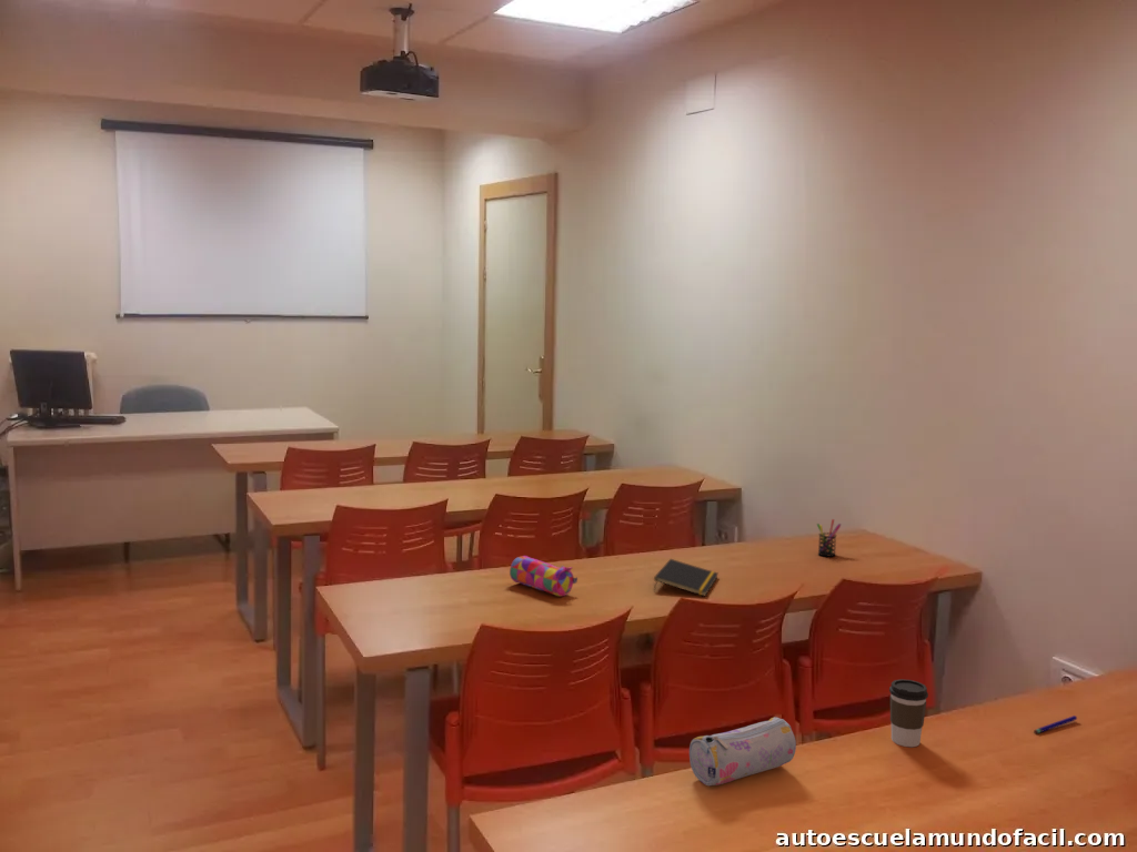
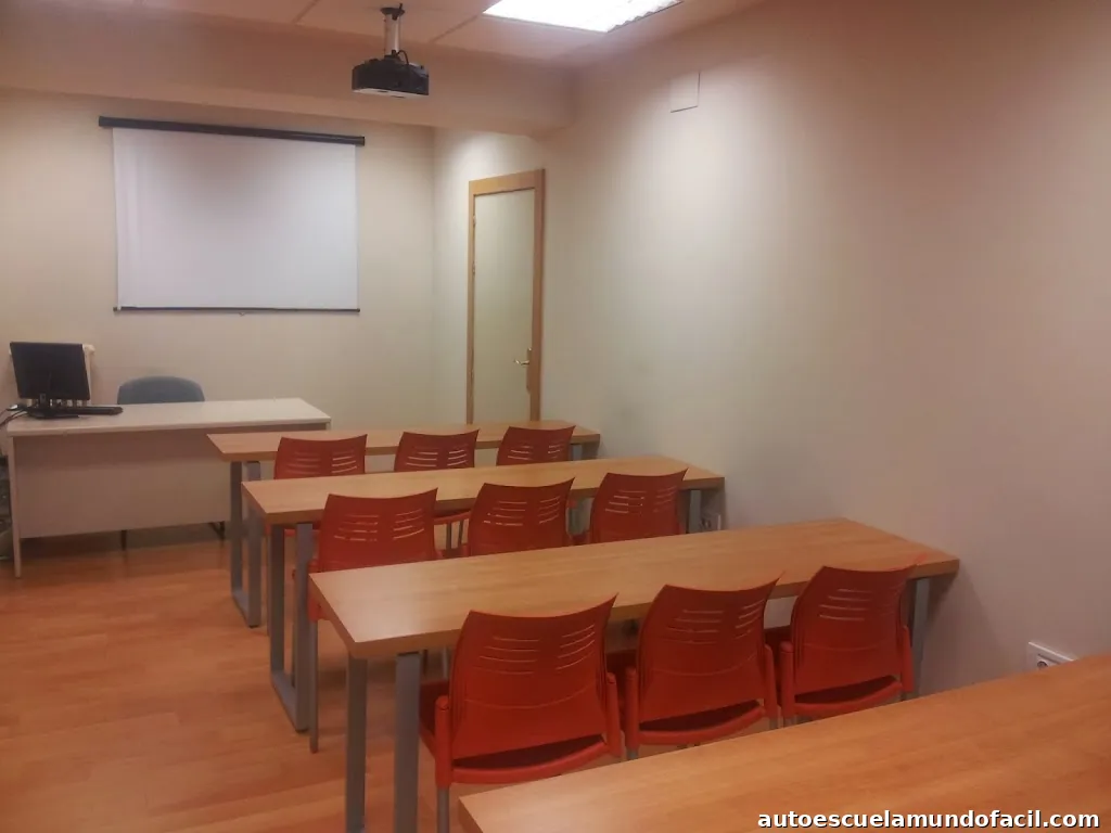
- pencil case (742, 749)
- pen holder (826, 537)
- notepad (686, 576)
- pen (1055, 724)
- pencil case (542, 575)
- coffee cup (907, 713)
